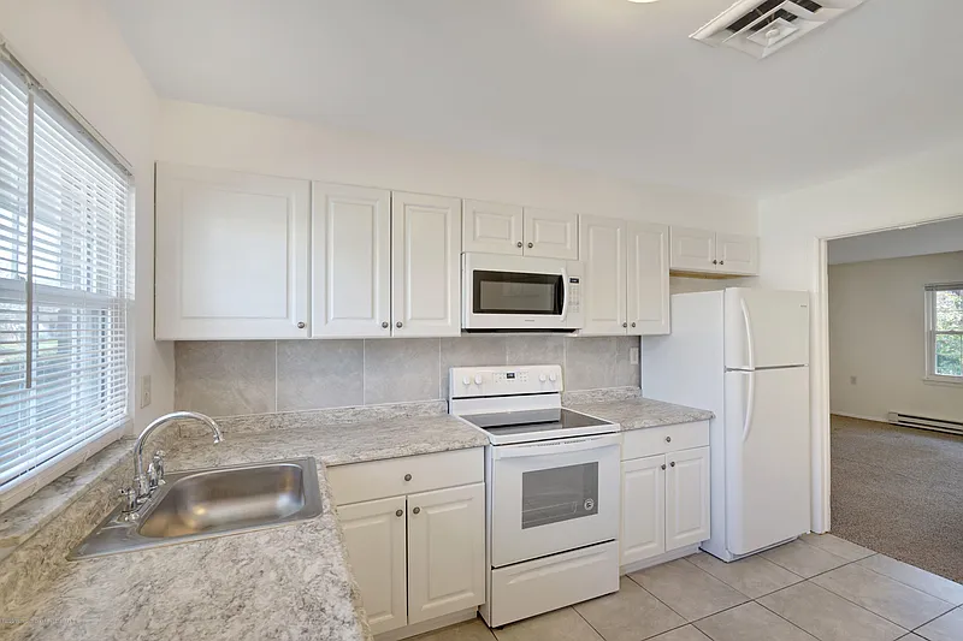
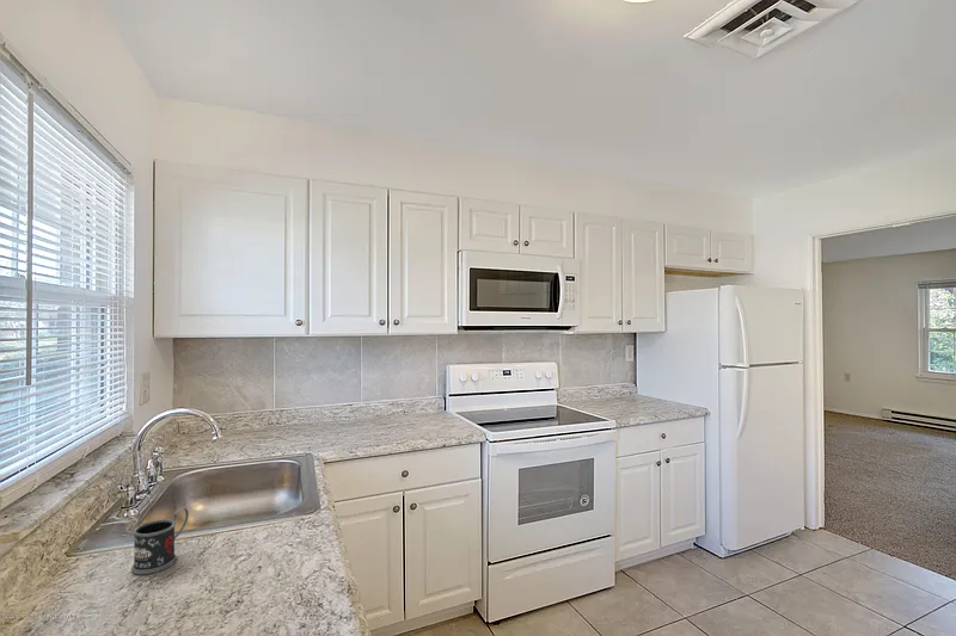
+ mug (163, 537)
